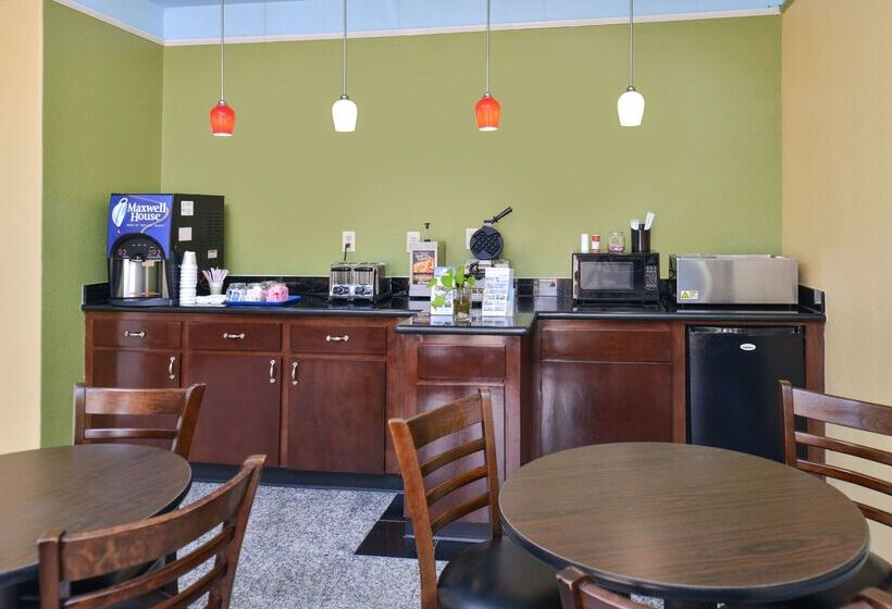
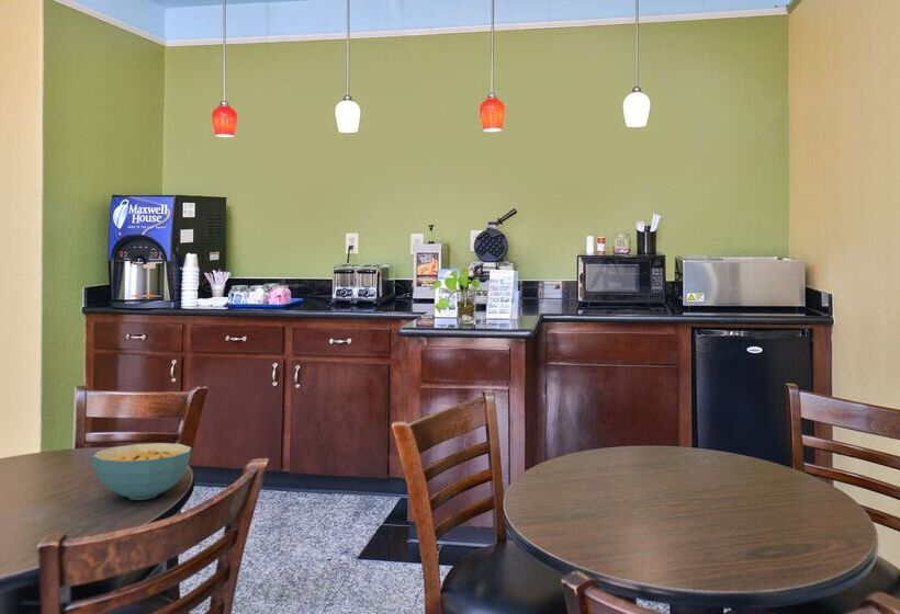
+ cereal bowl (143, 474)
